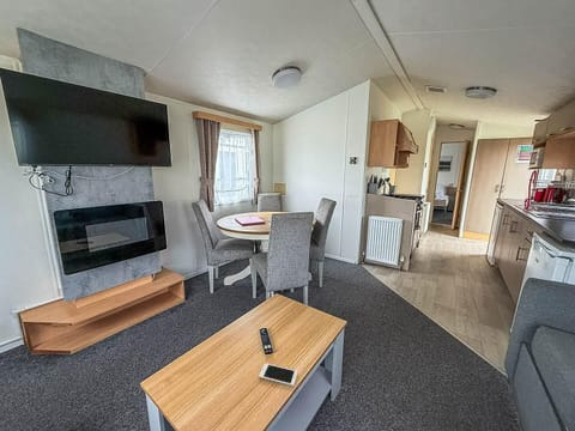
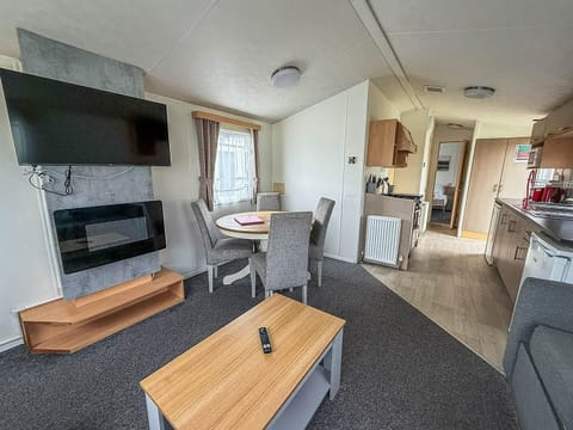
- cell phone (278, 374)
